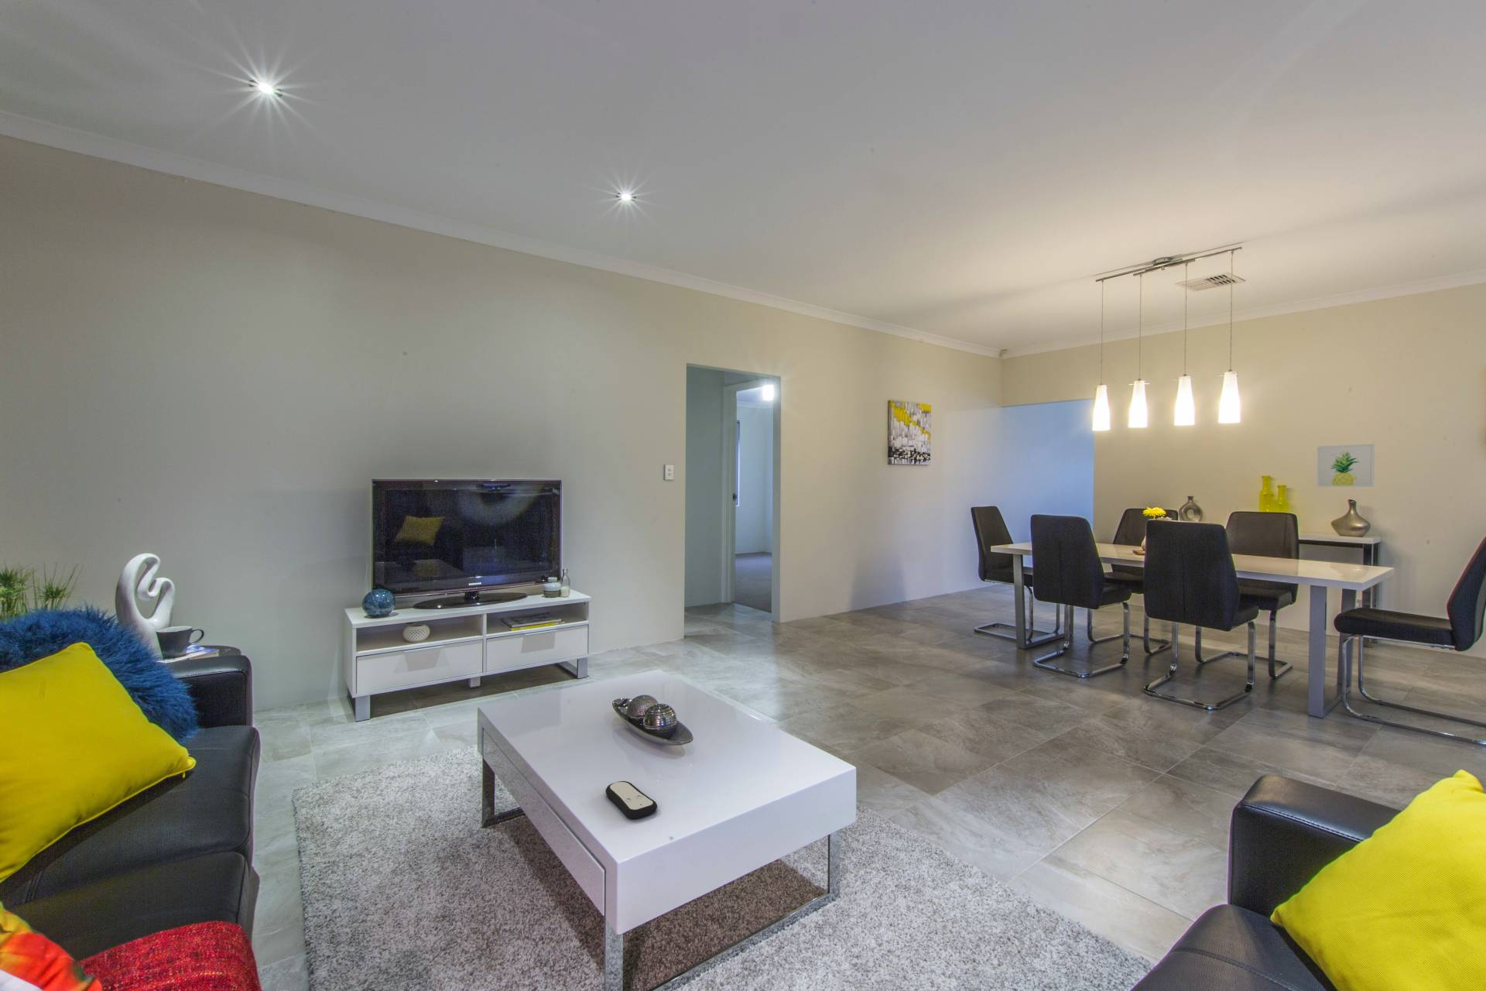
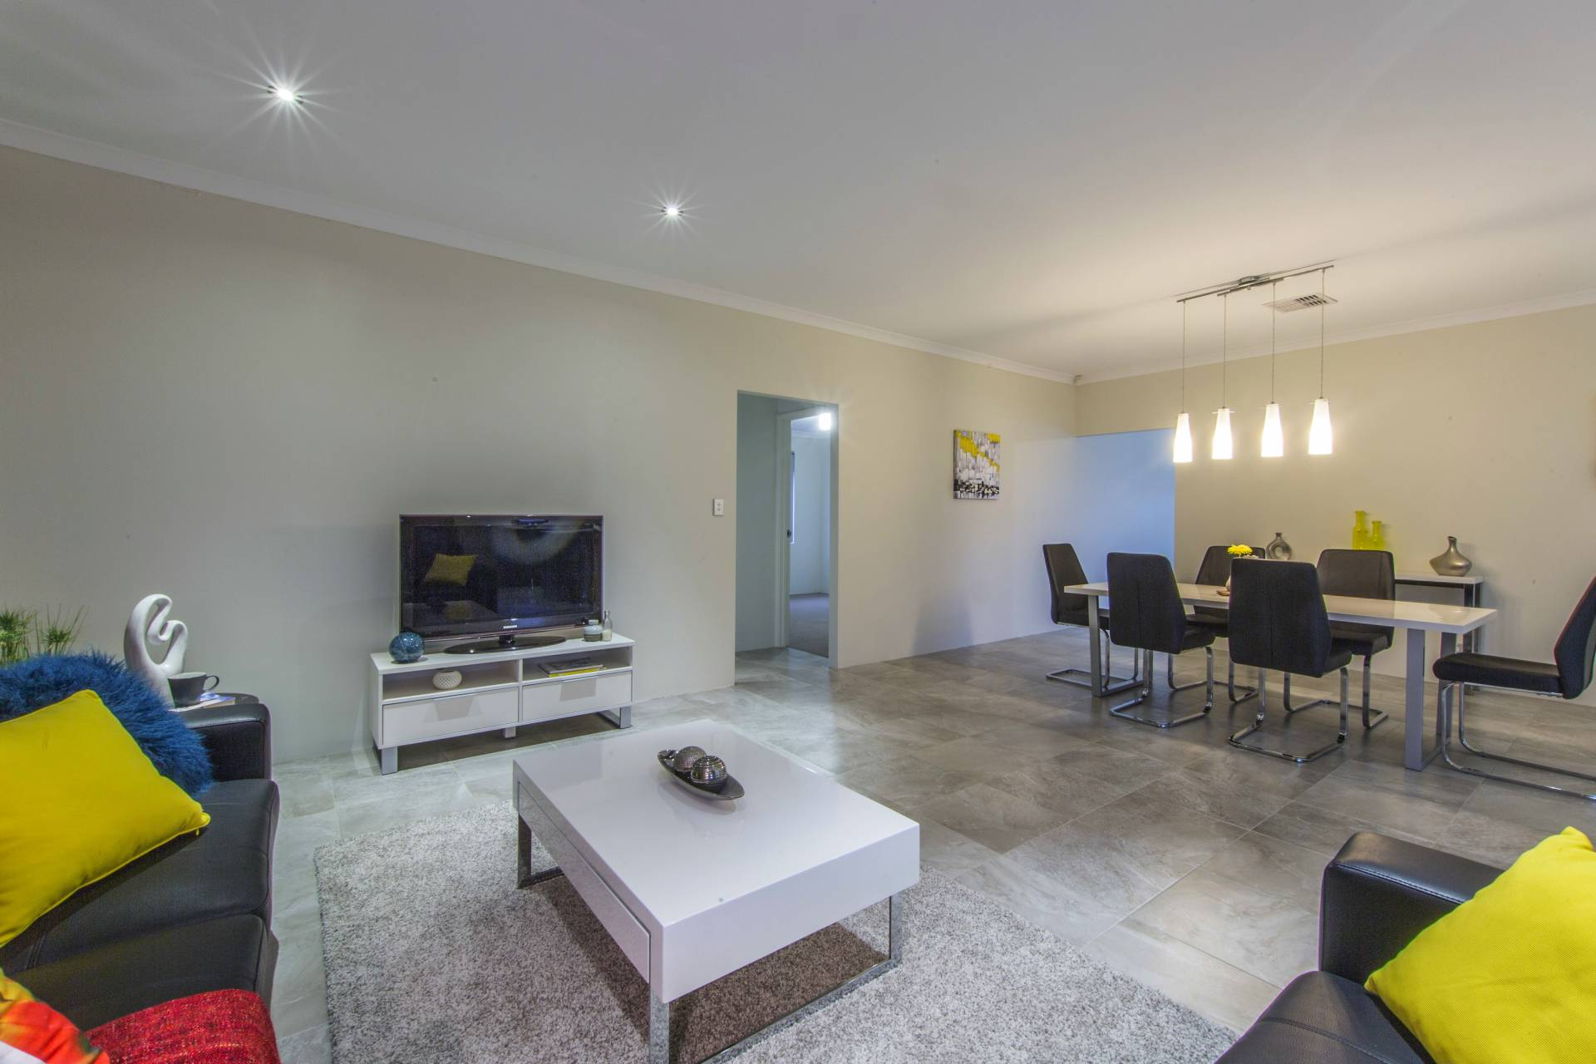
- wall art (1344, 466)
- remote control (629, 799)
